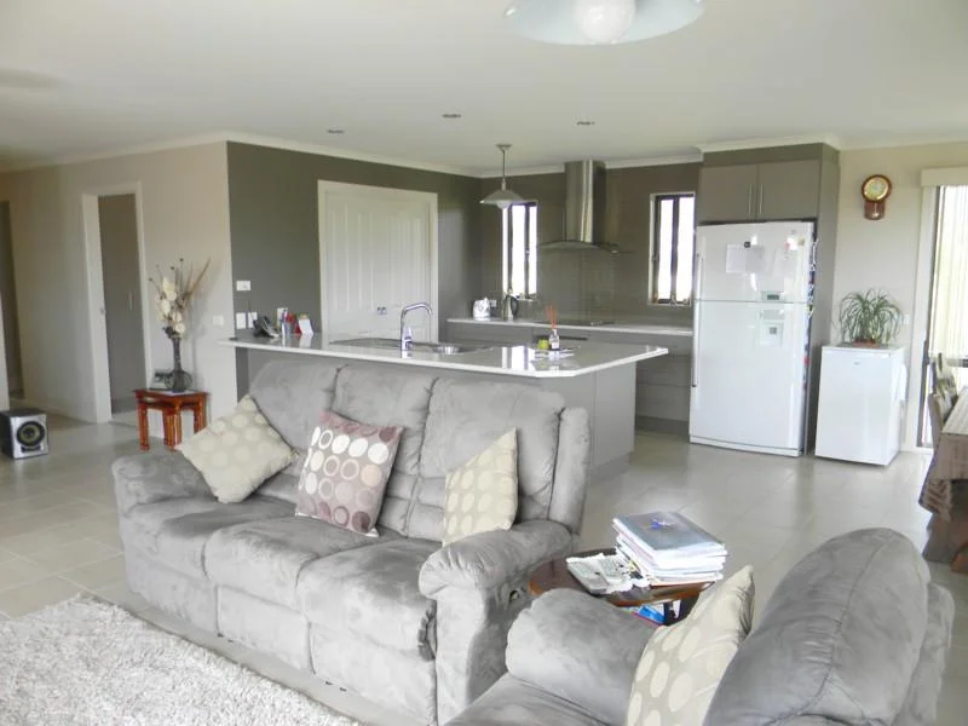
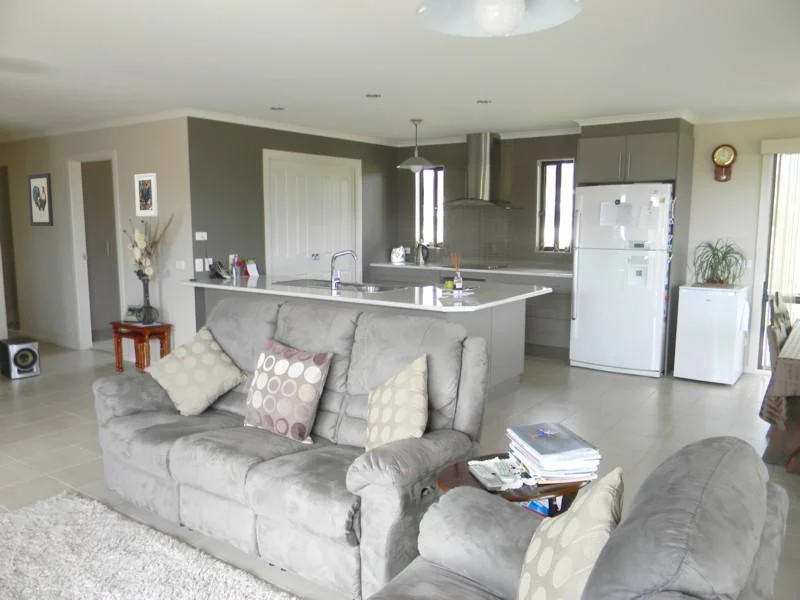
+ wall art (40, 200)
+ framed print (146, 195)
